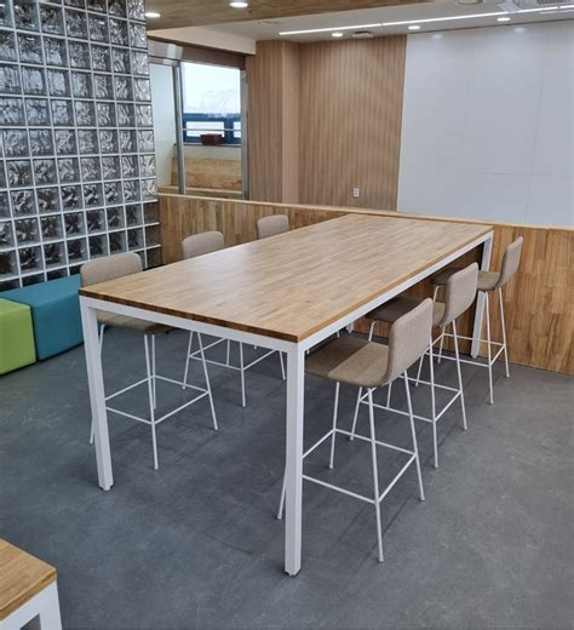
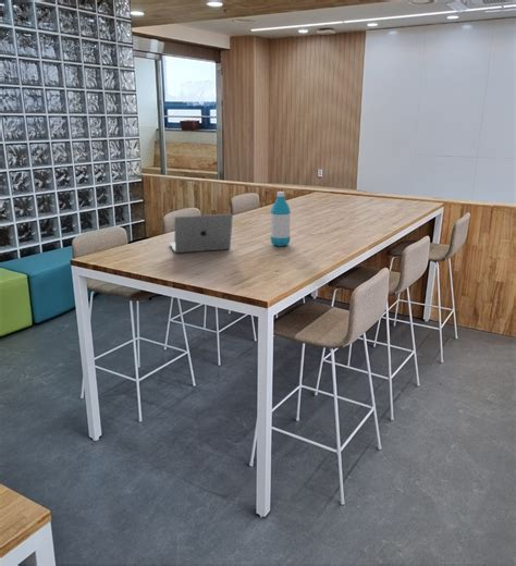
+ water bottle (280, 219)
+ laptop (199, 230)
